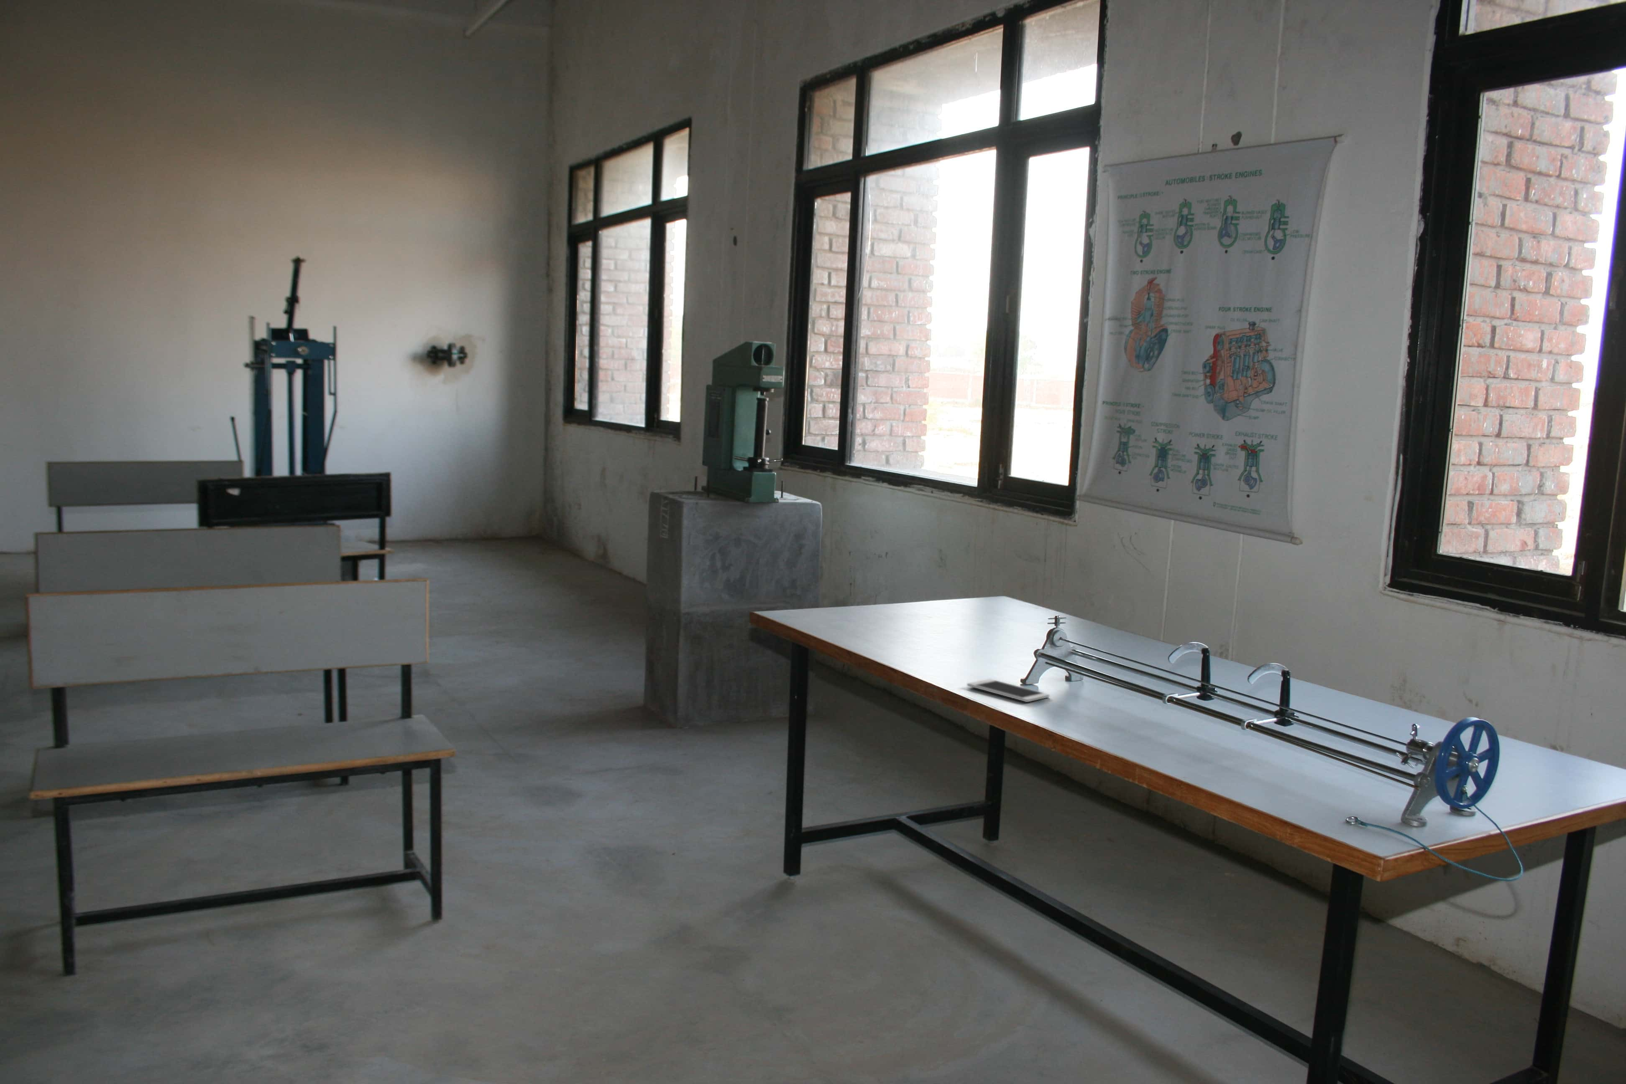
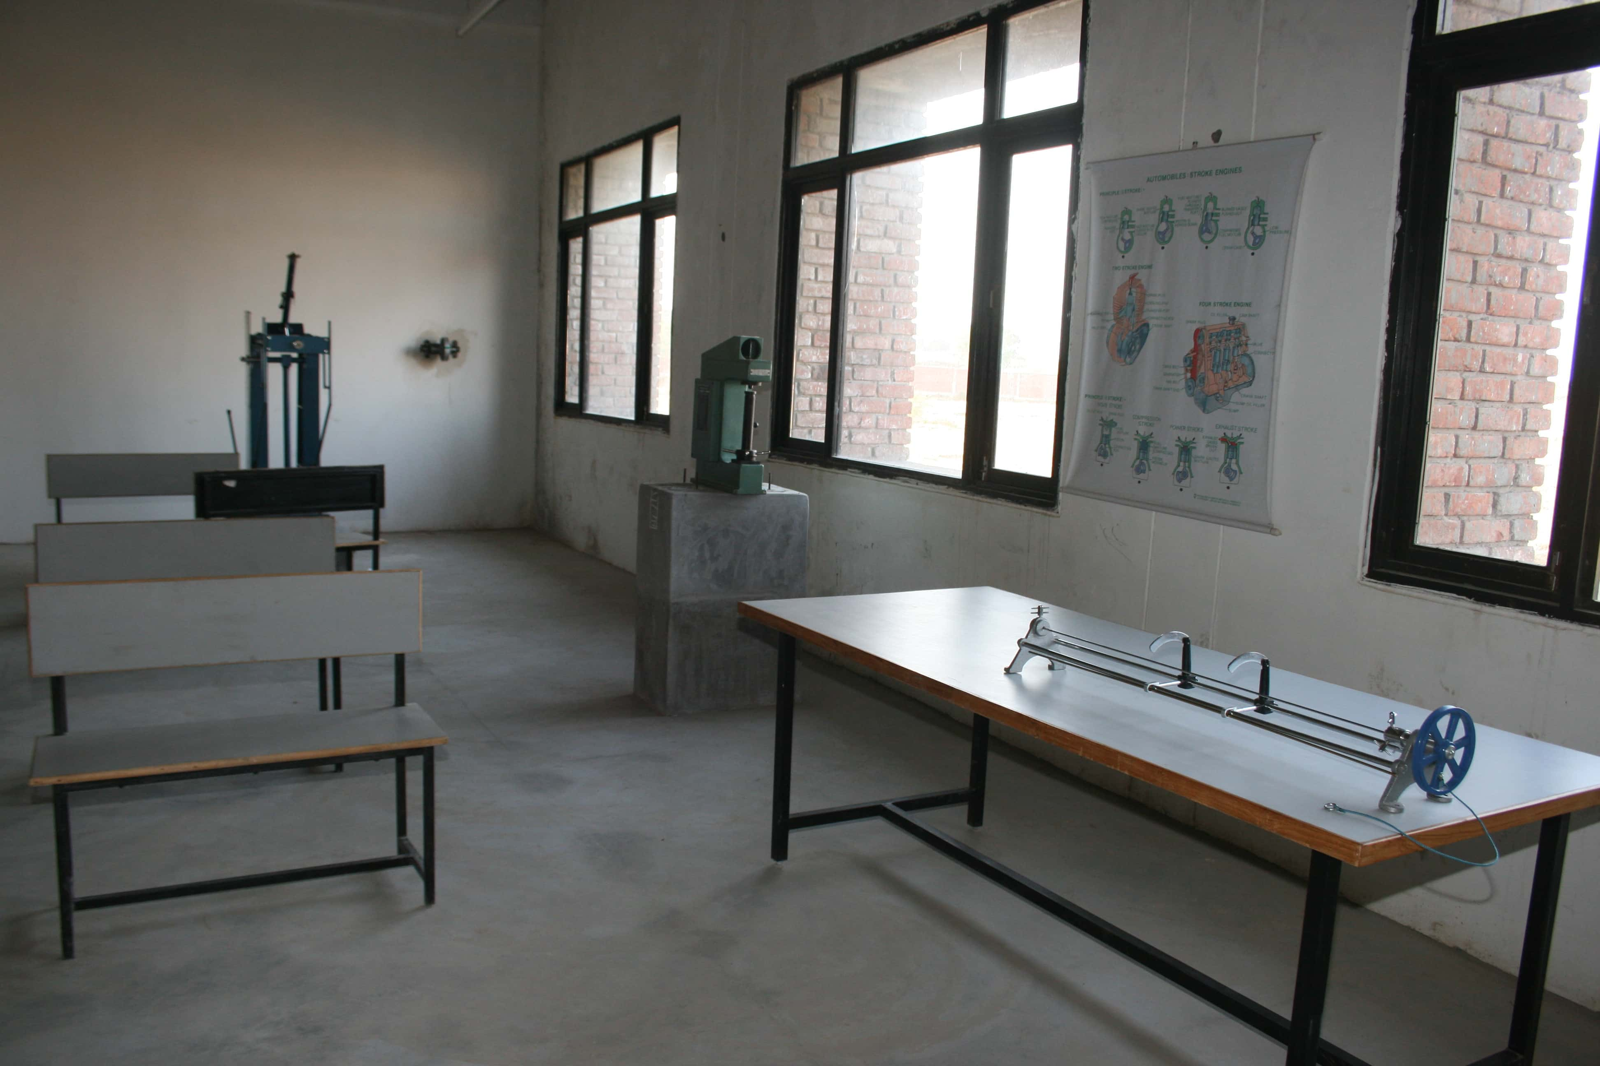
- cell phone (1008, 690)
